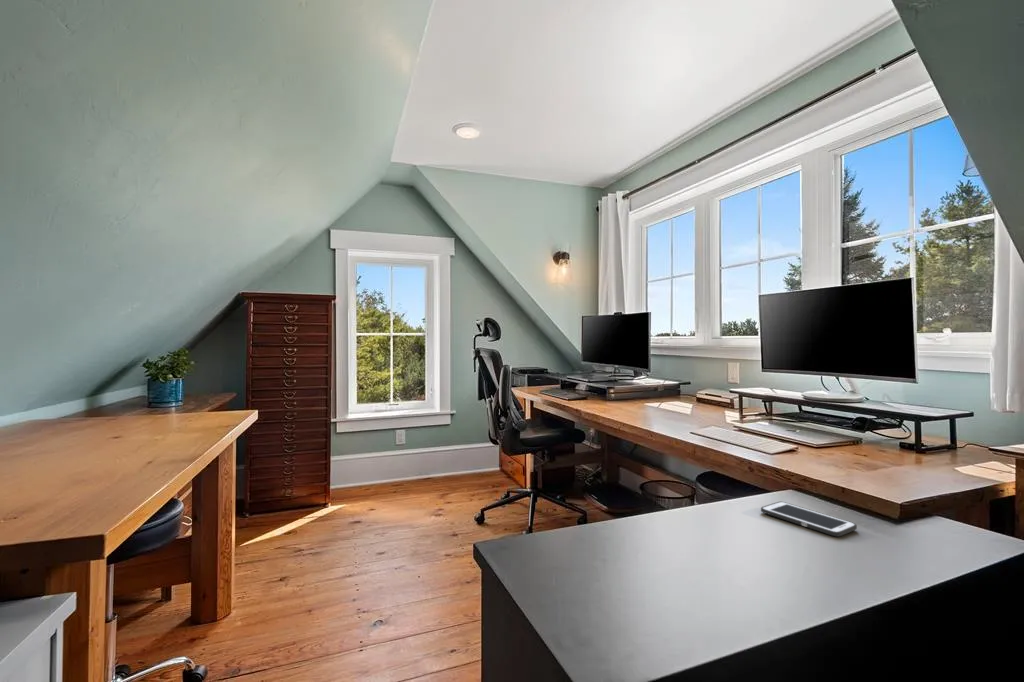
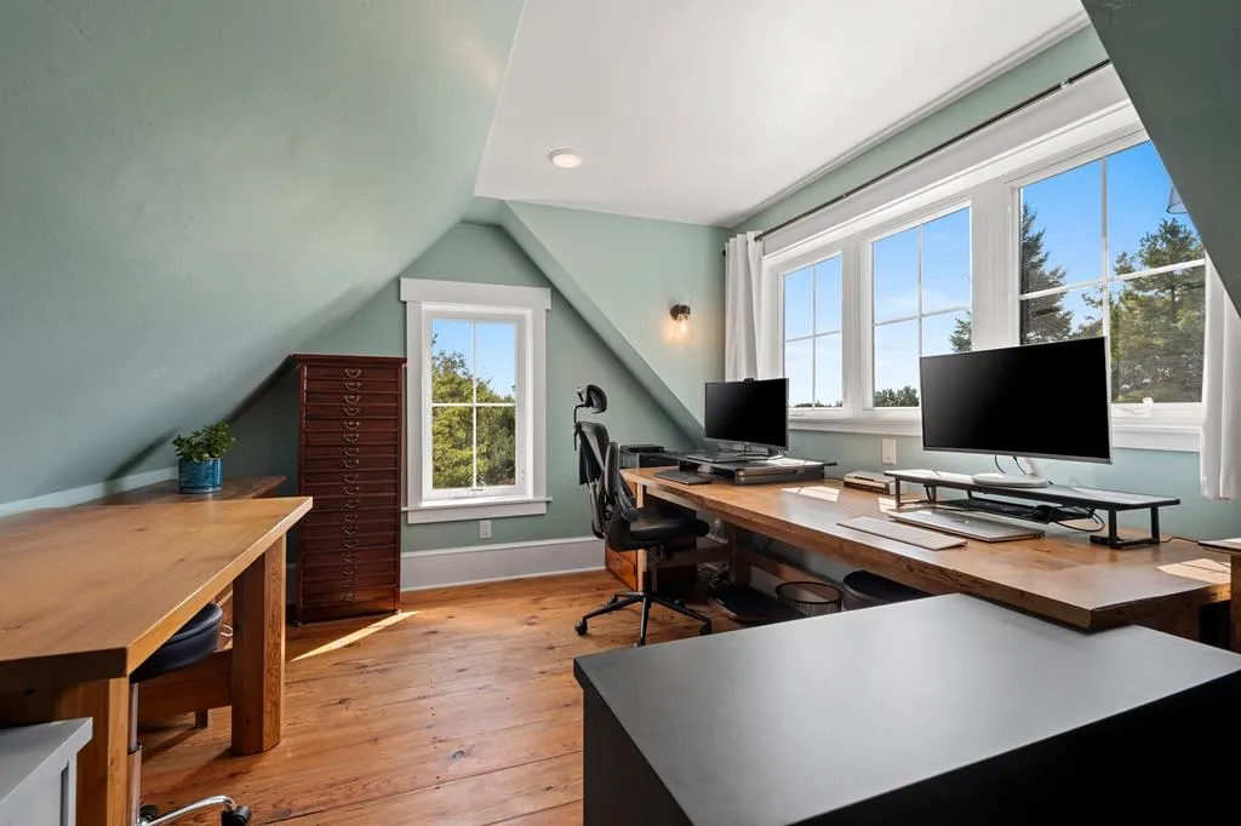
- cell phone (806, 517)
